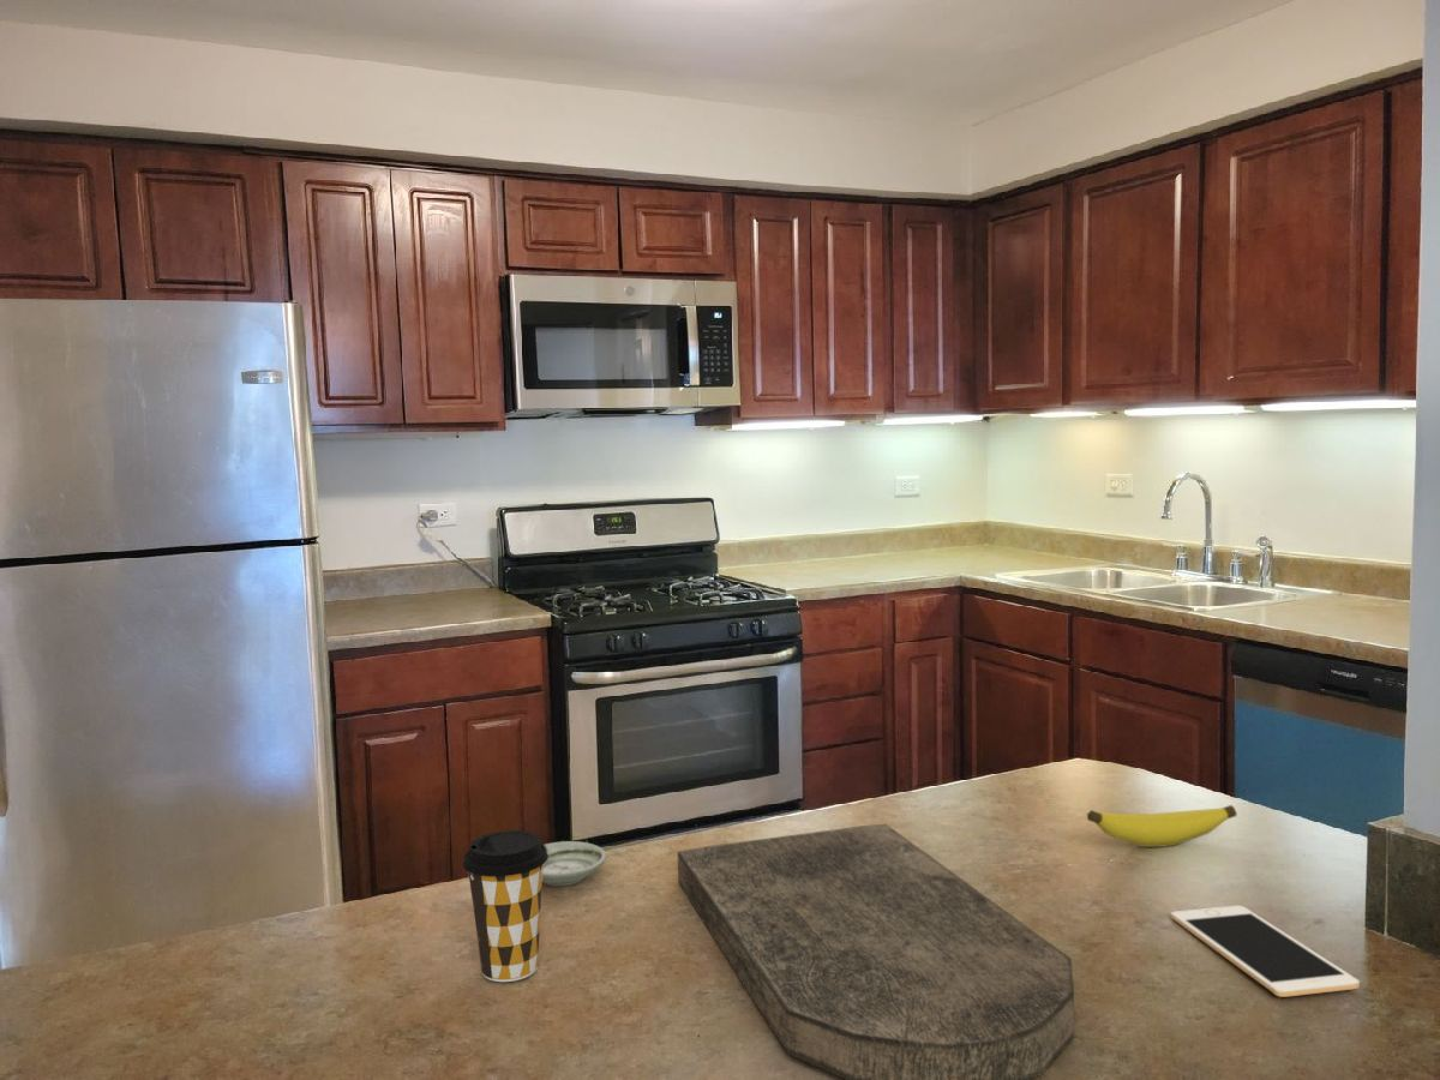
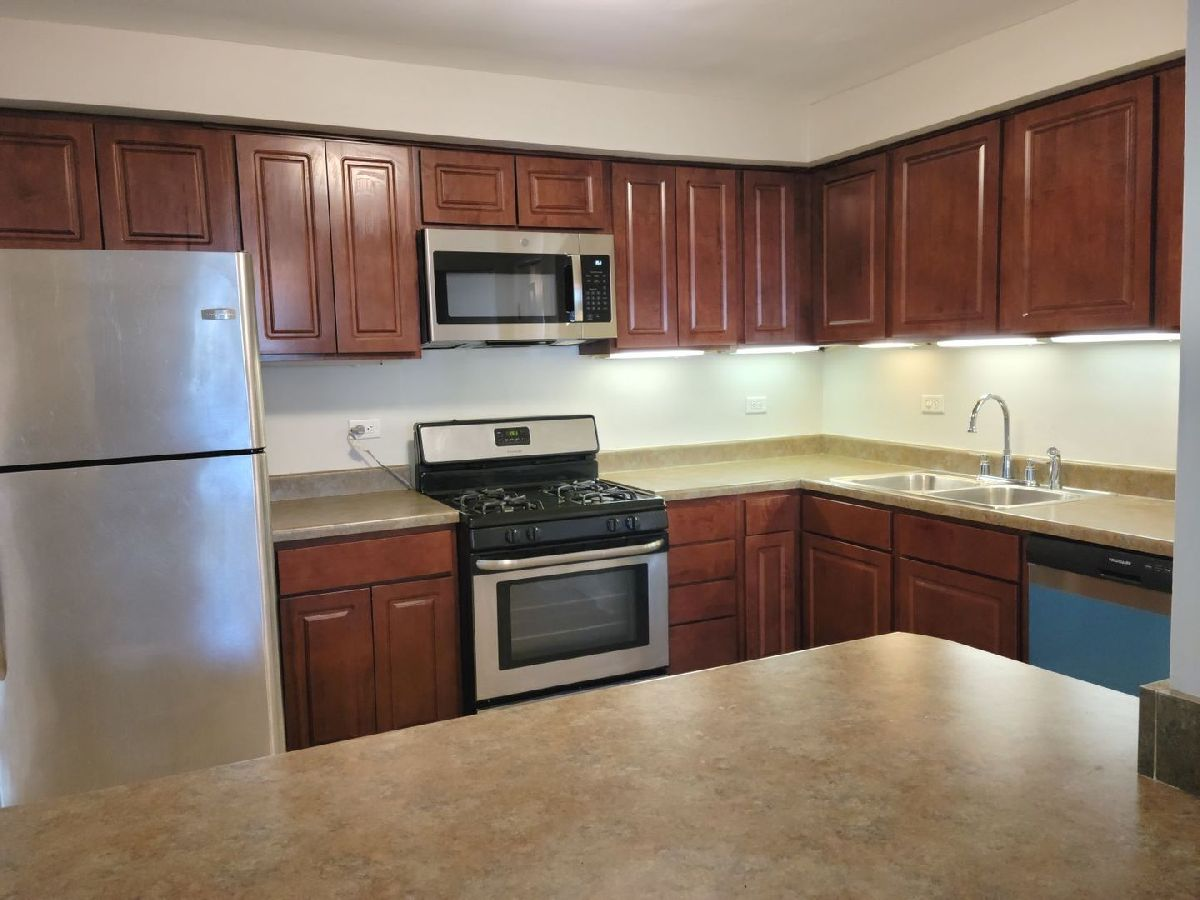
- cutting board (868, 936)
- saucer (563, 866)
- banana (1156, 821)
- cell phone (1258, 947)
- coffee cup (508, 905)
